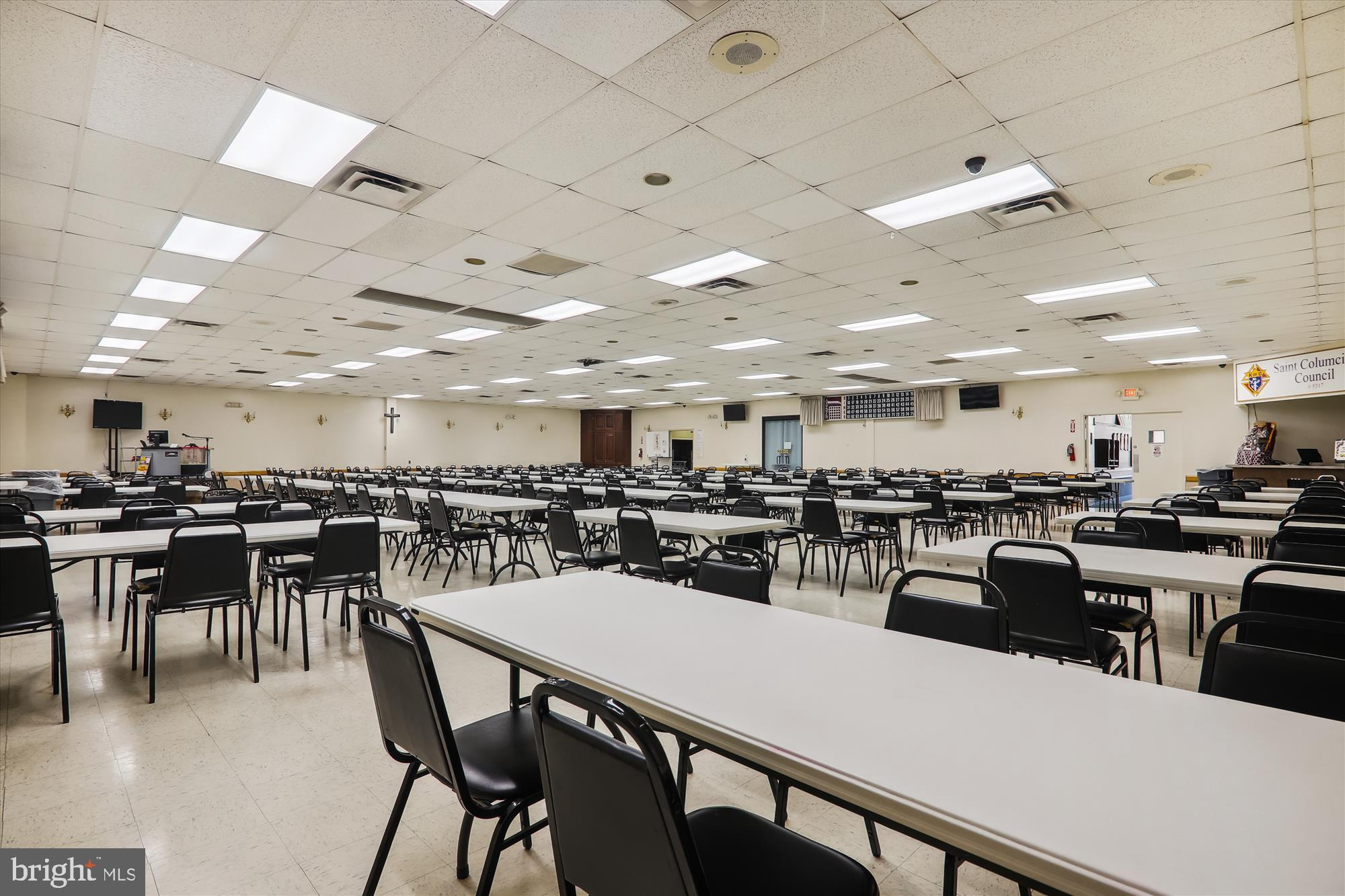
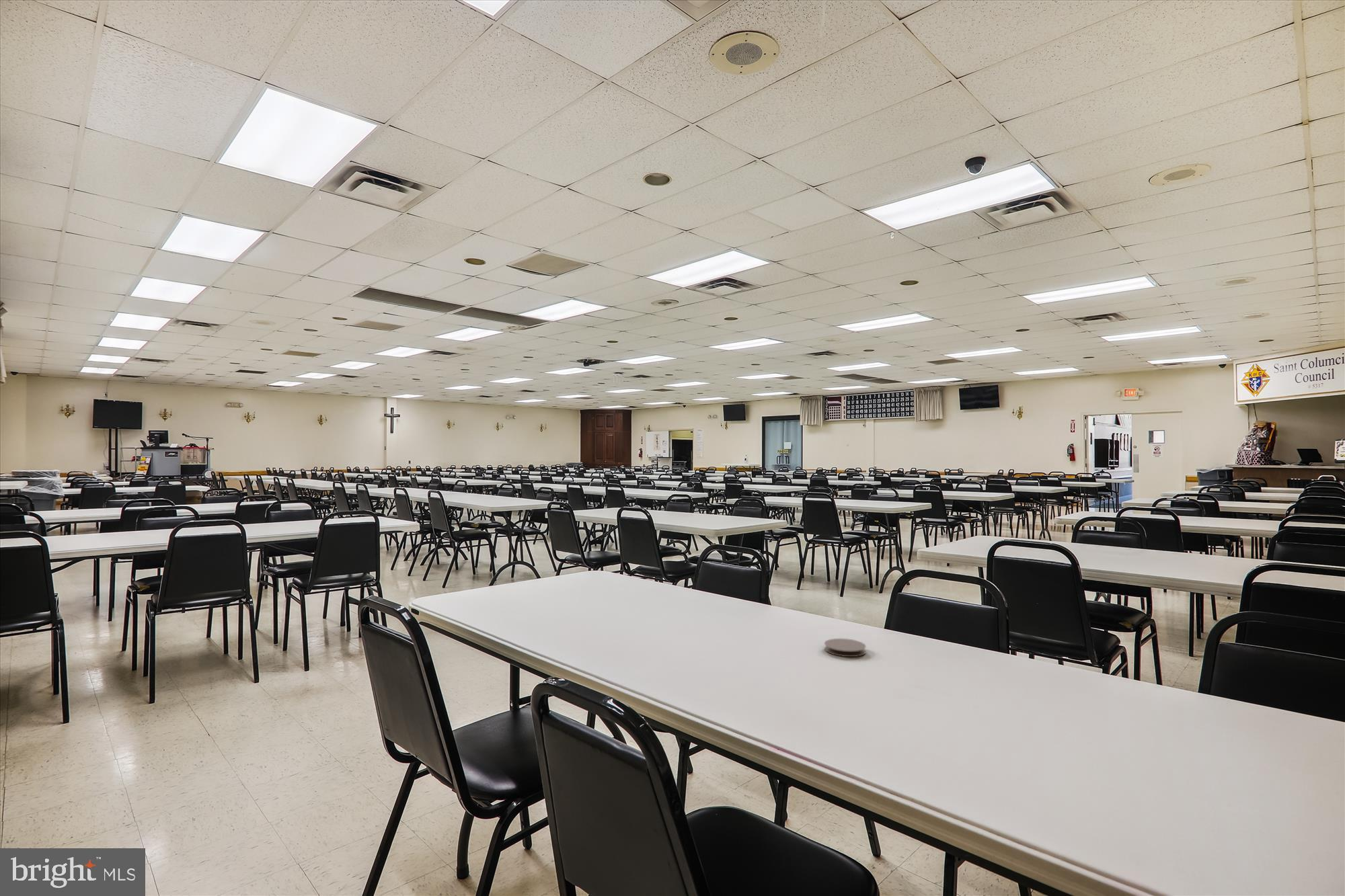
+ coaster (845, 647)
